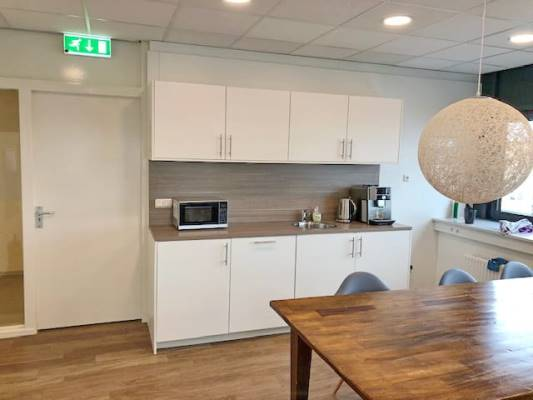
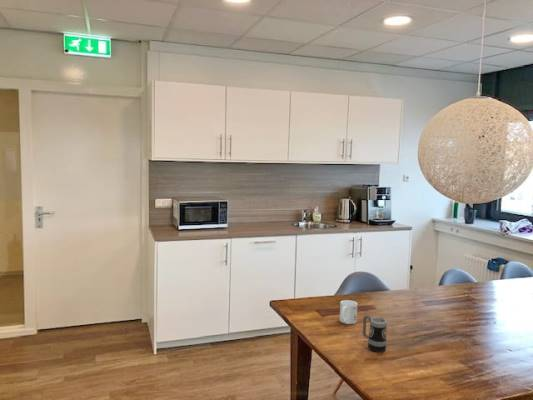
+ mug (346, 312)
+ mug (374, 332)
